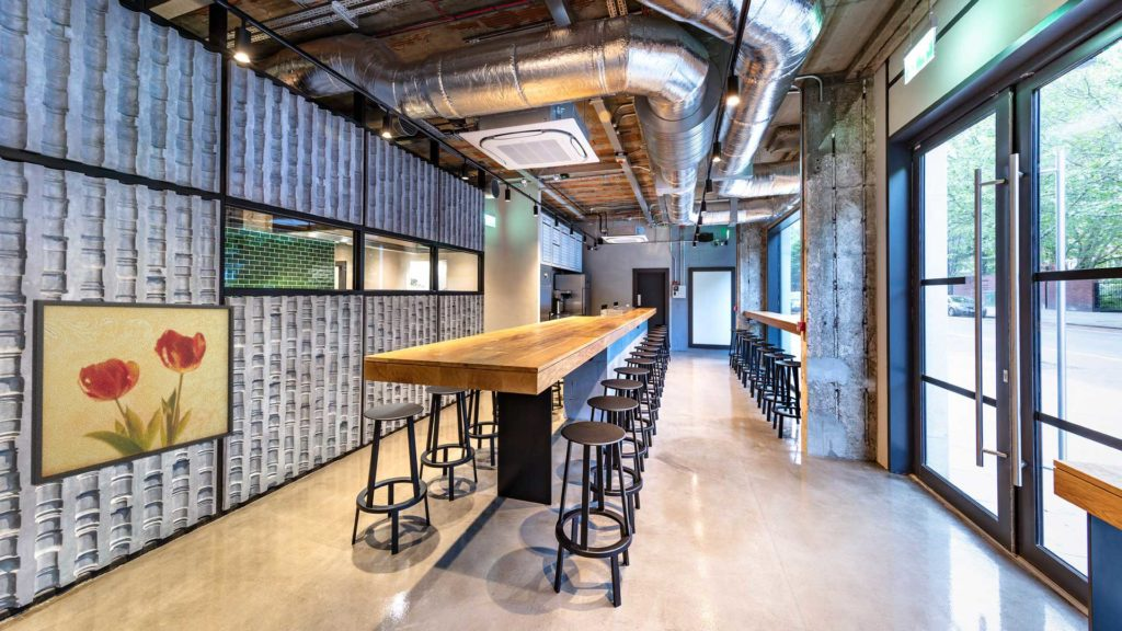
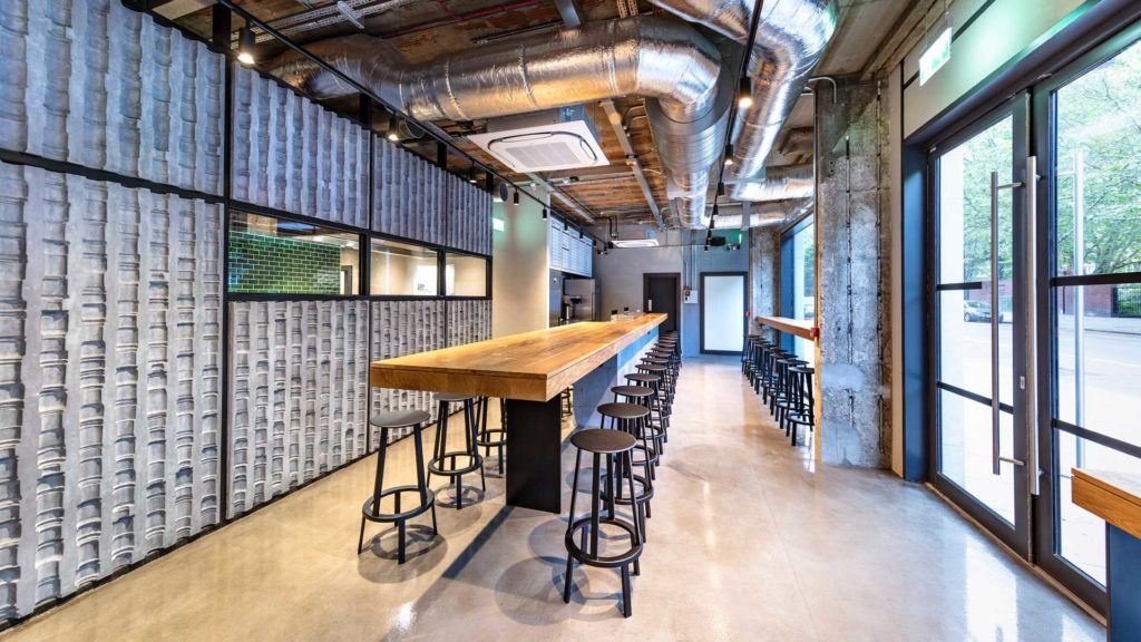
- wall art (149, 379)
